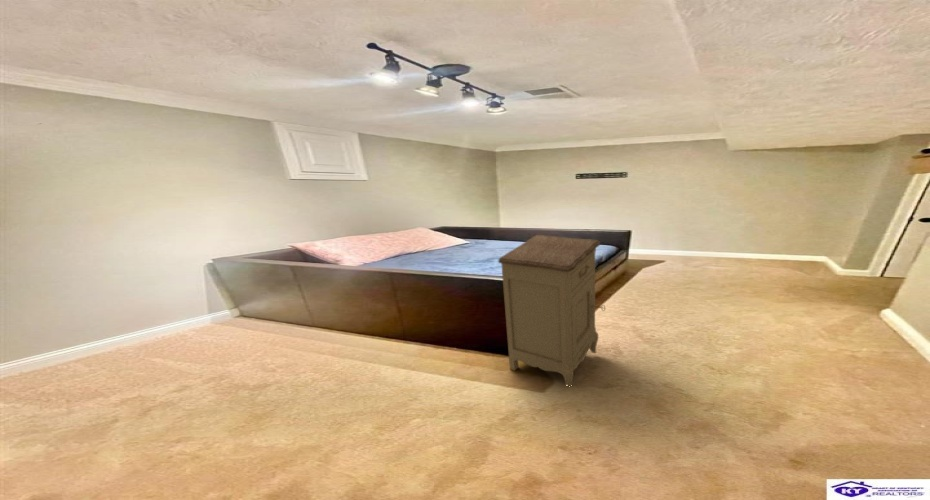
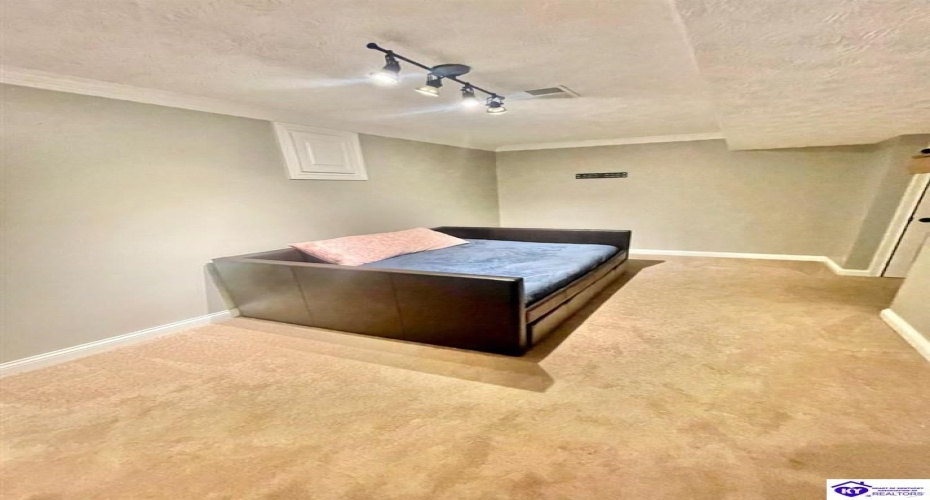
- nightstand (558, 309)
